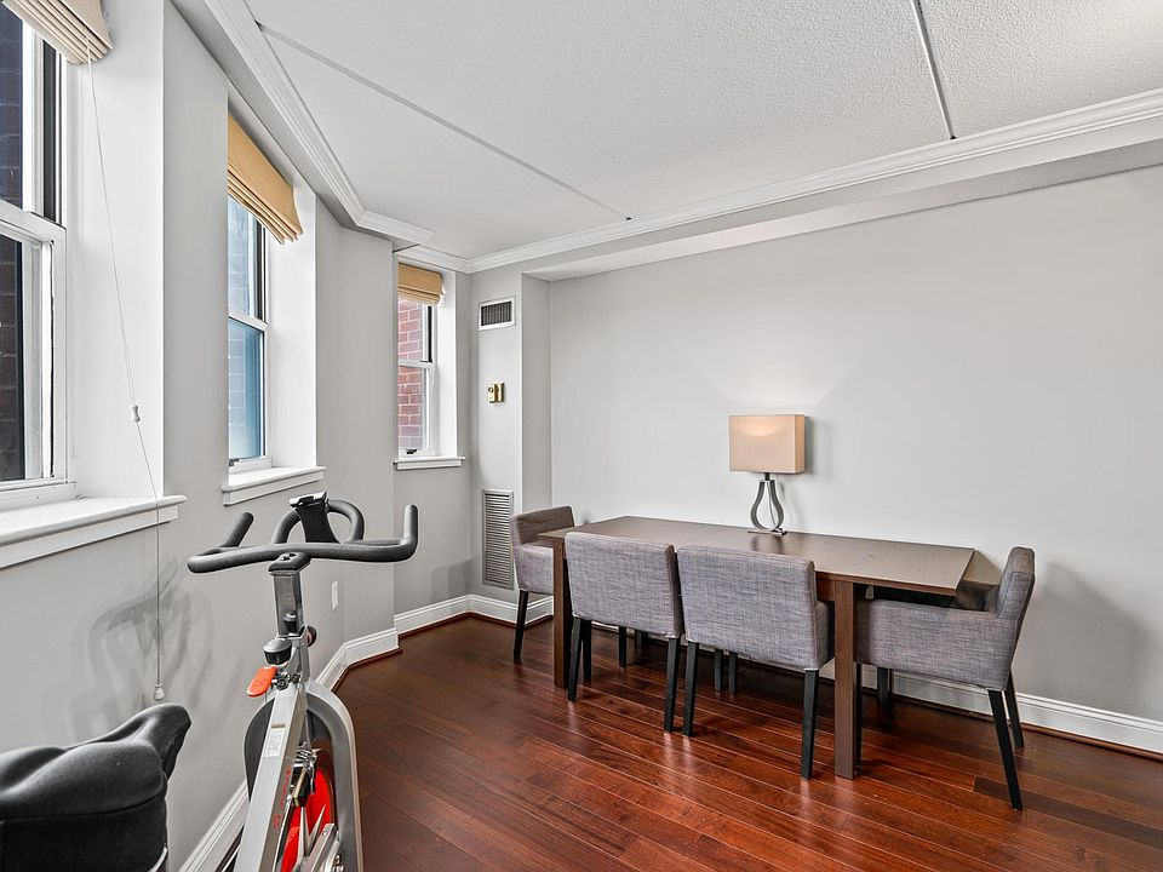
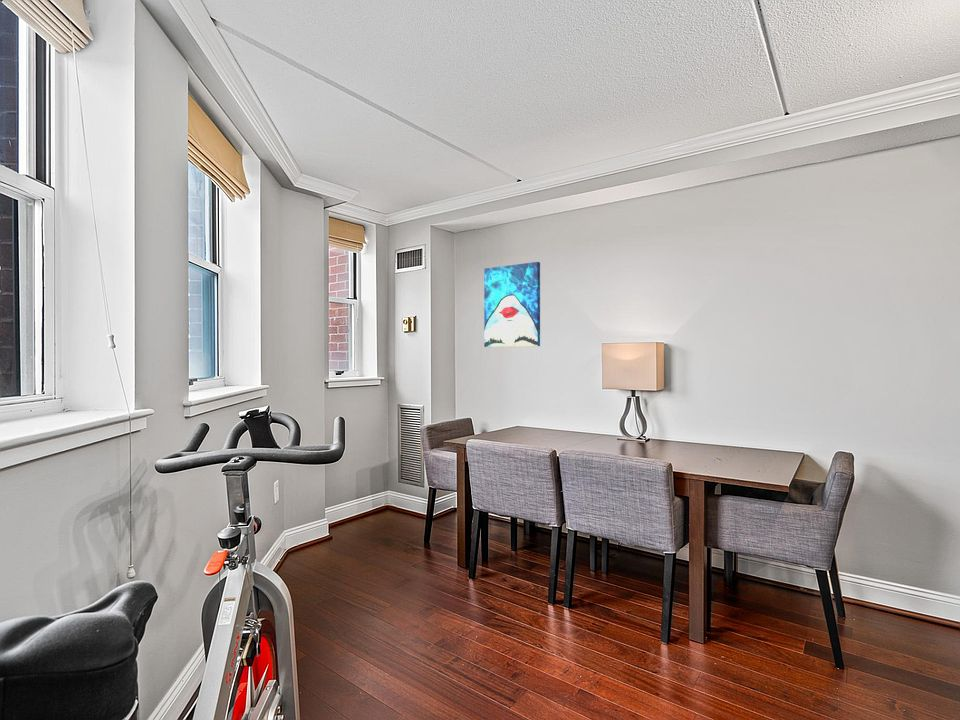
+ wall art (511, 306)
